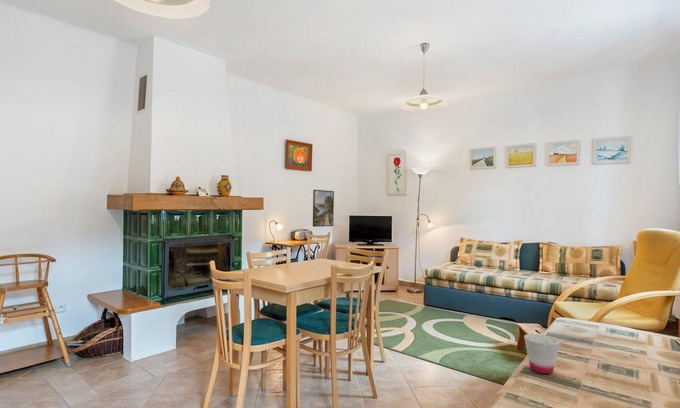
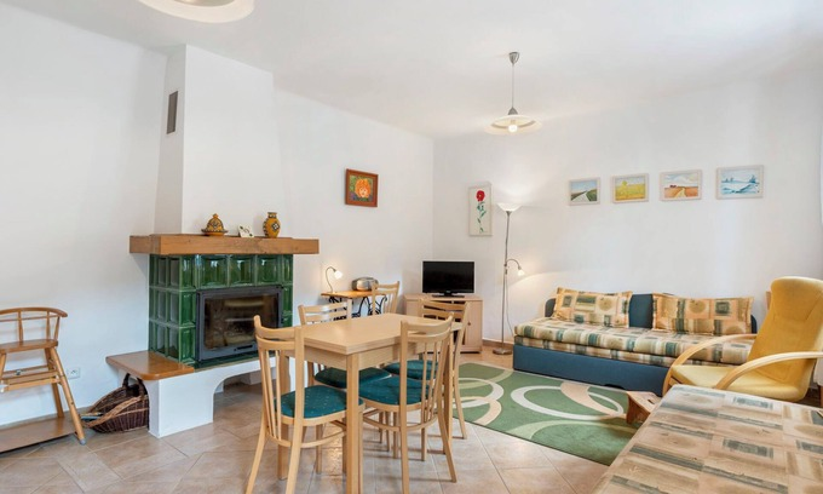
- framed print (323, 208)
- cup (541, 354)
